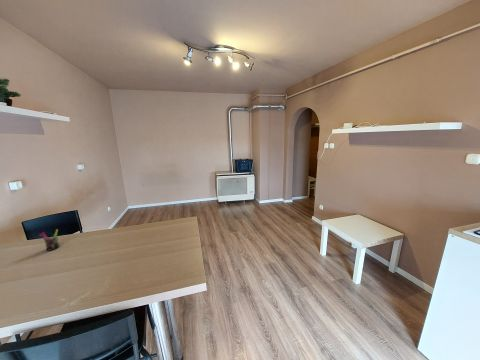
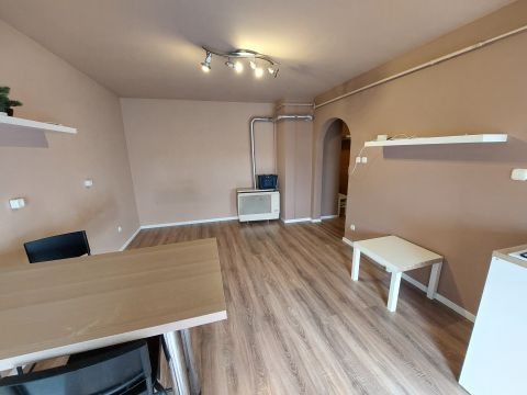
- pen holder (51, 239)
